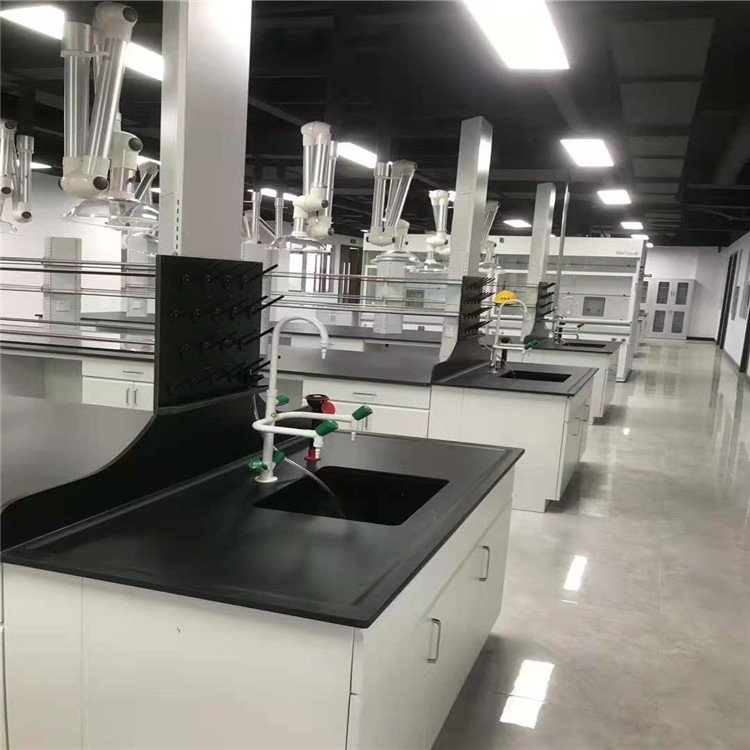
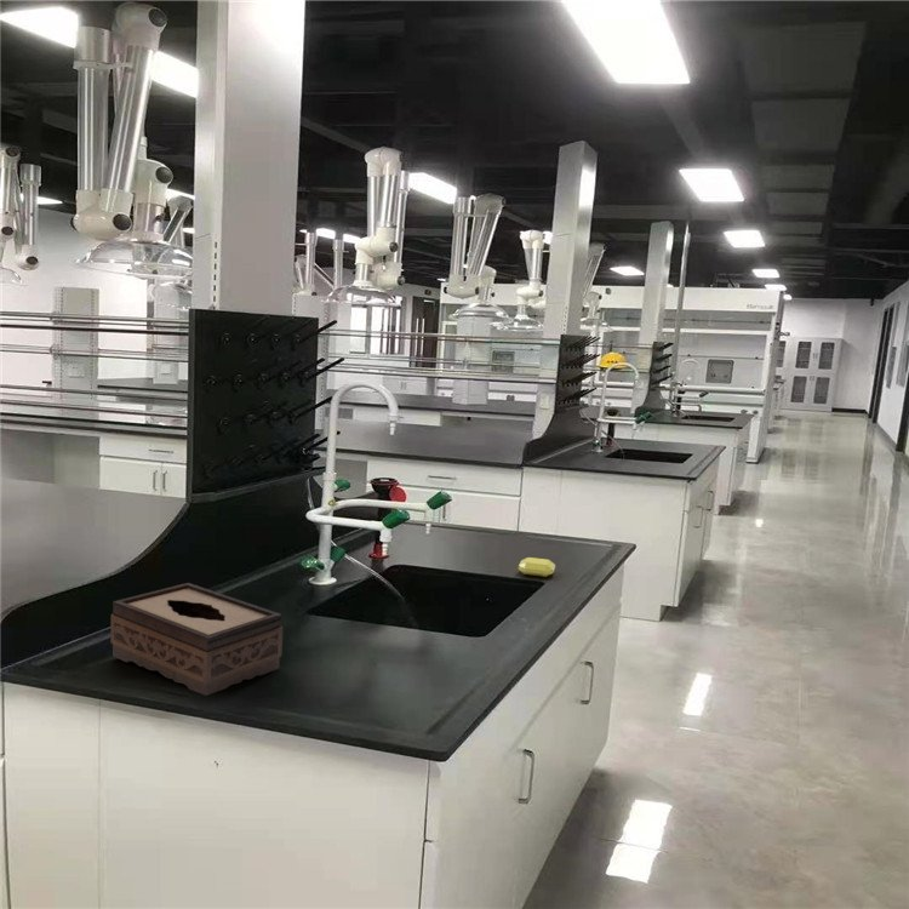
+ soap bar (536, 566)
+ tissue box (196, 635)
